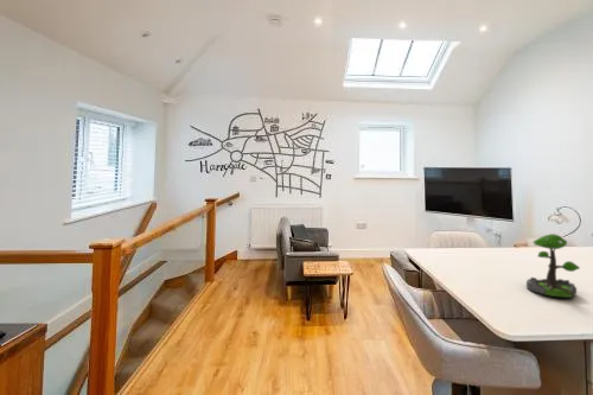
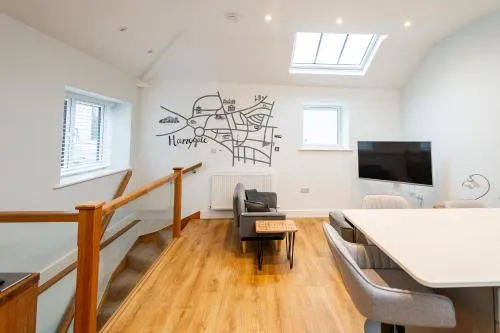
- plant (551, 262)
